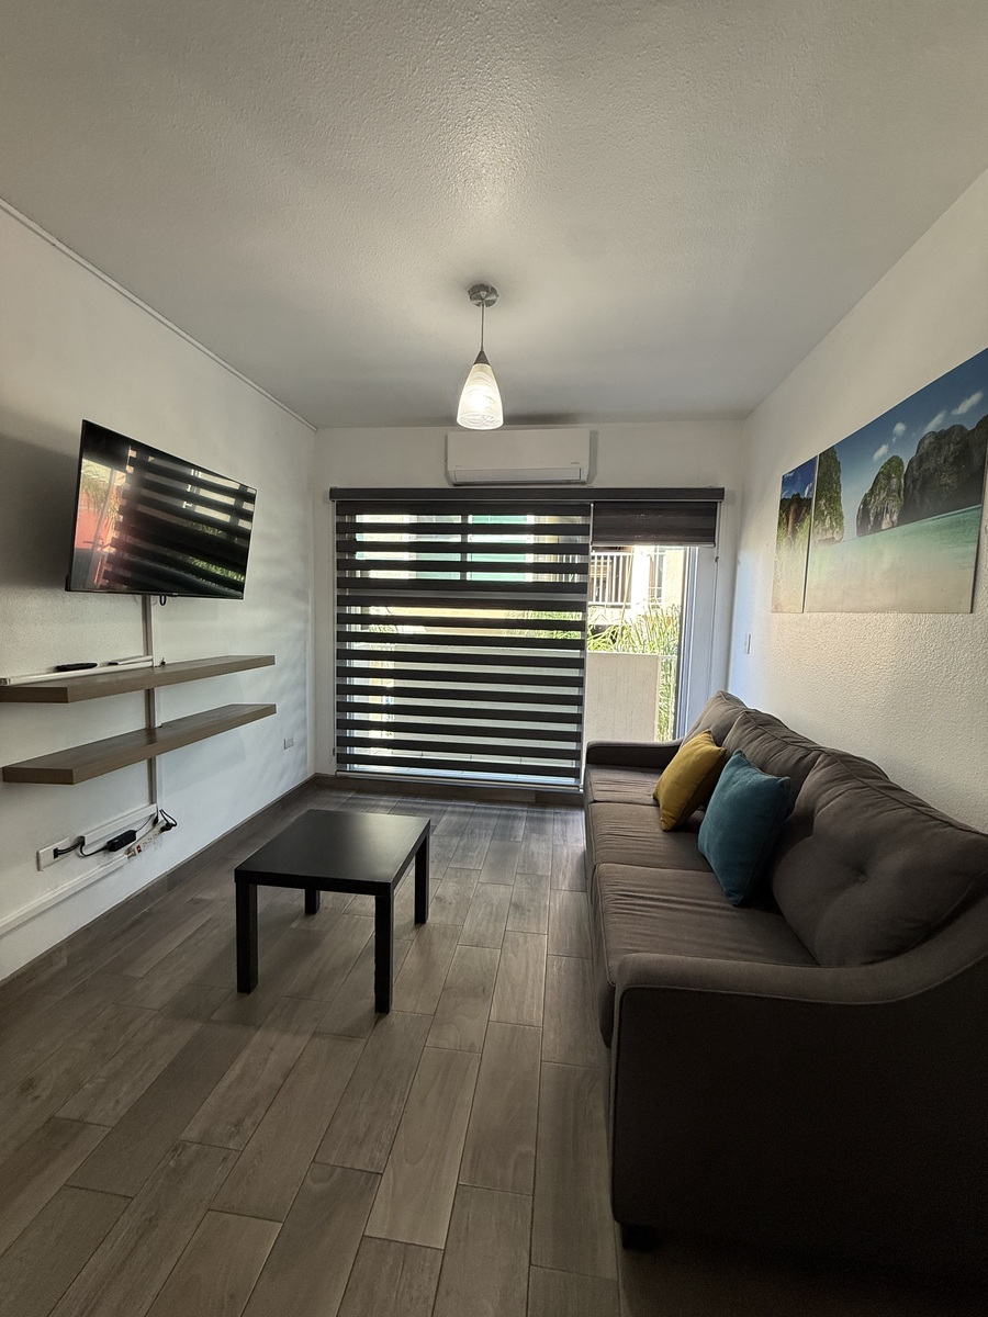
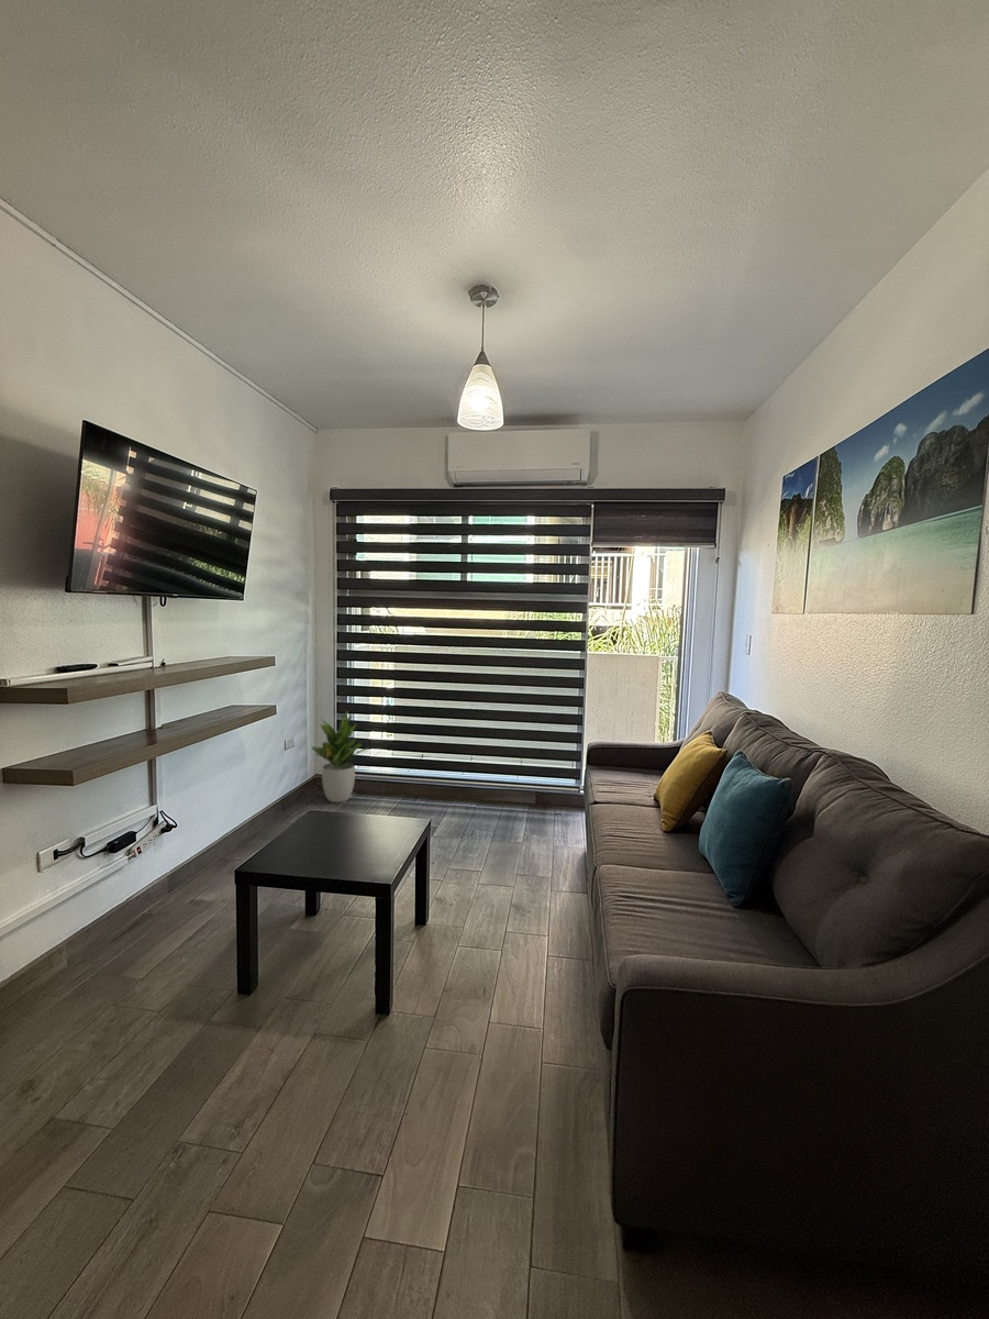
+ potted plant (336, 755)
